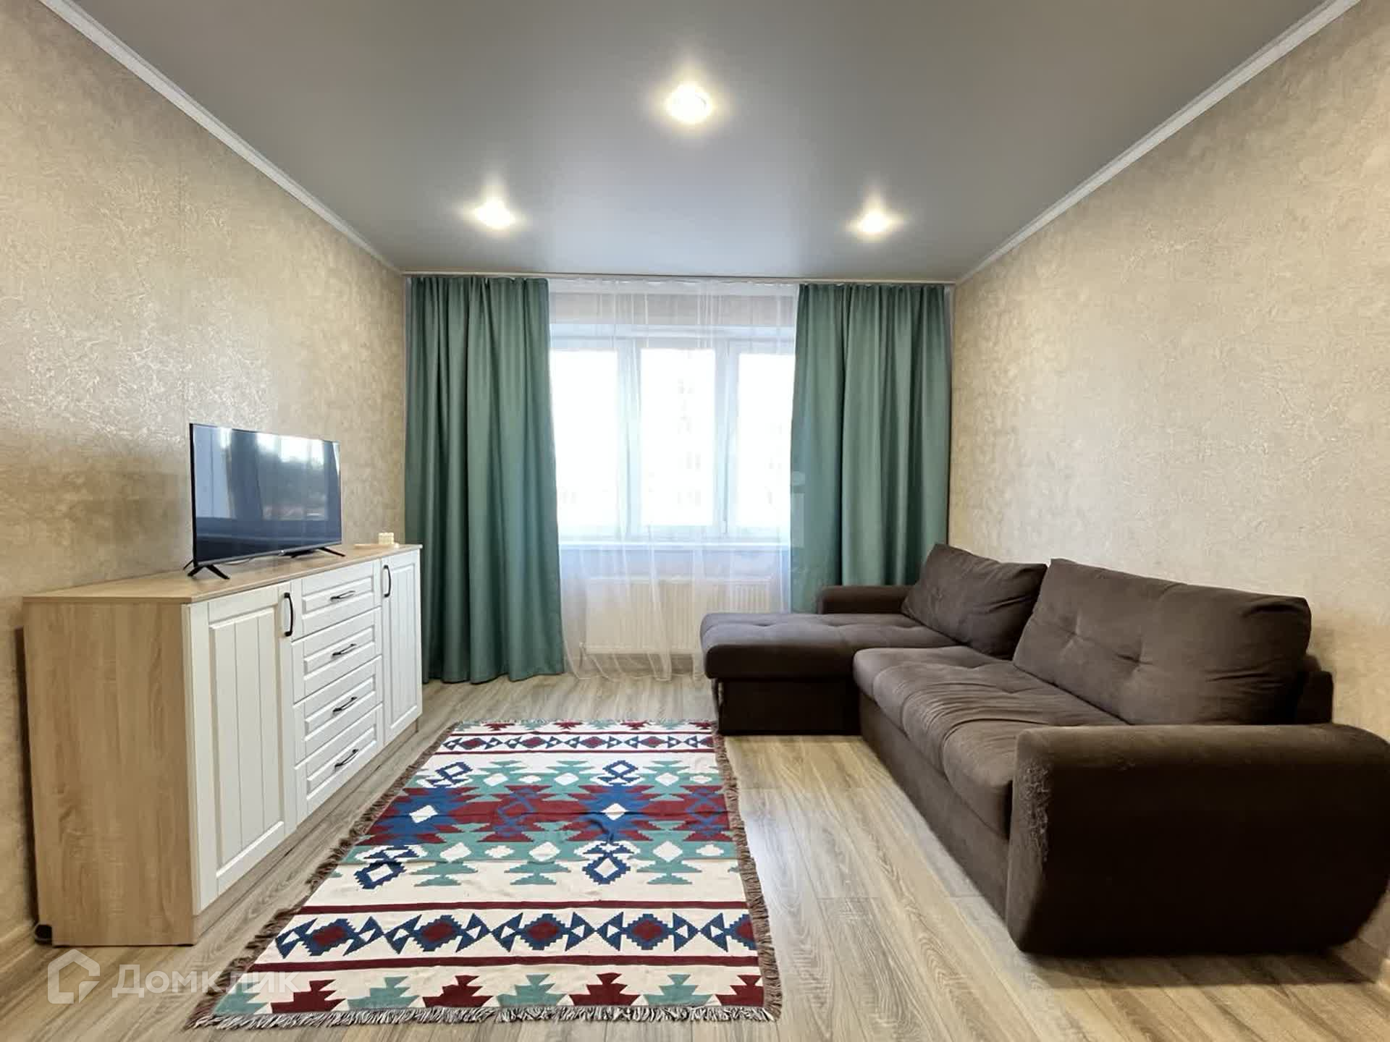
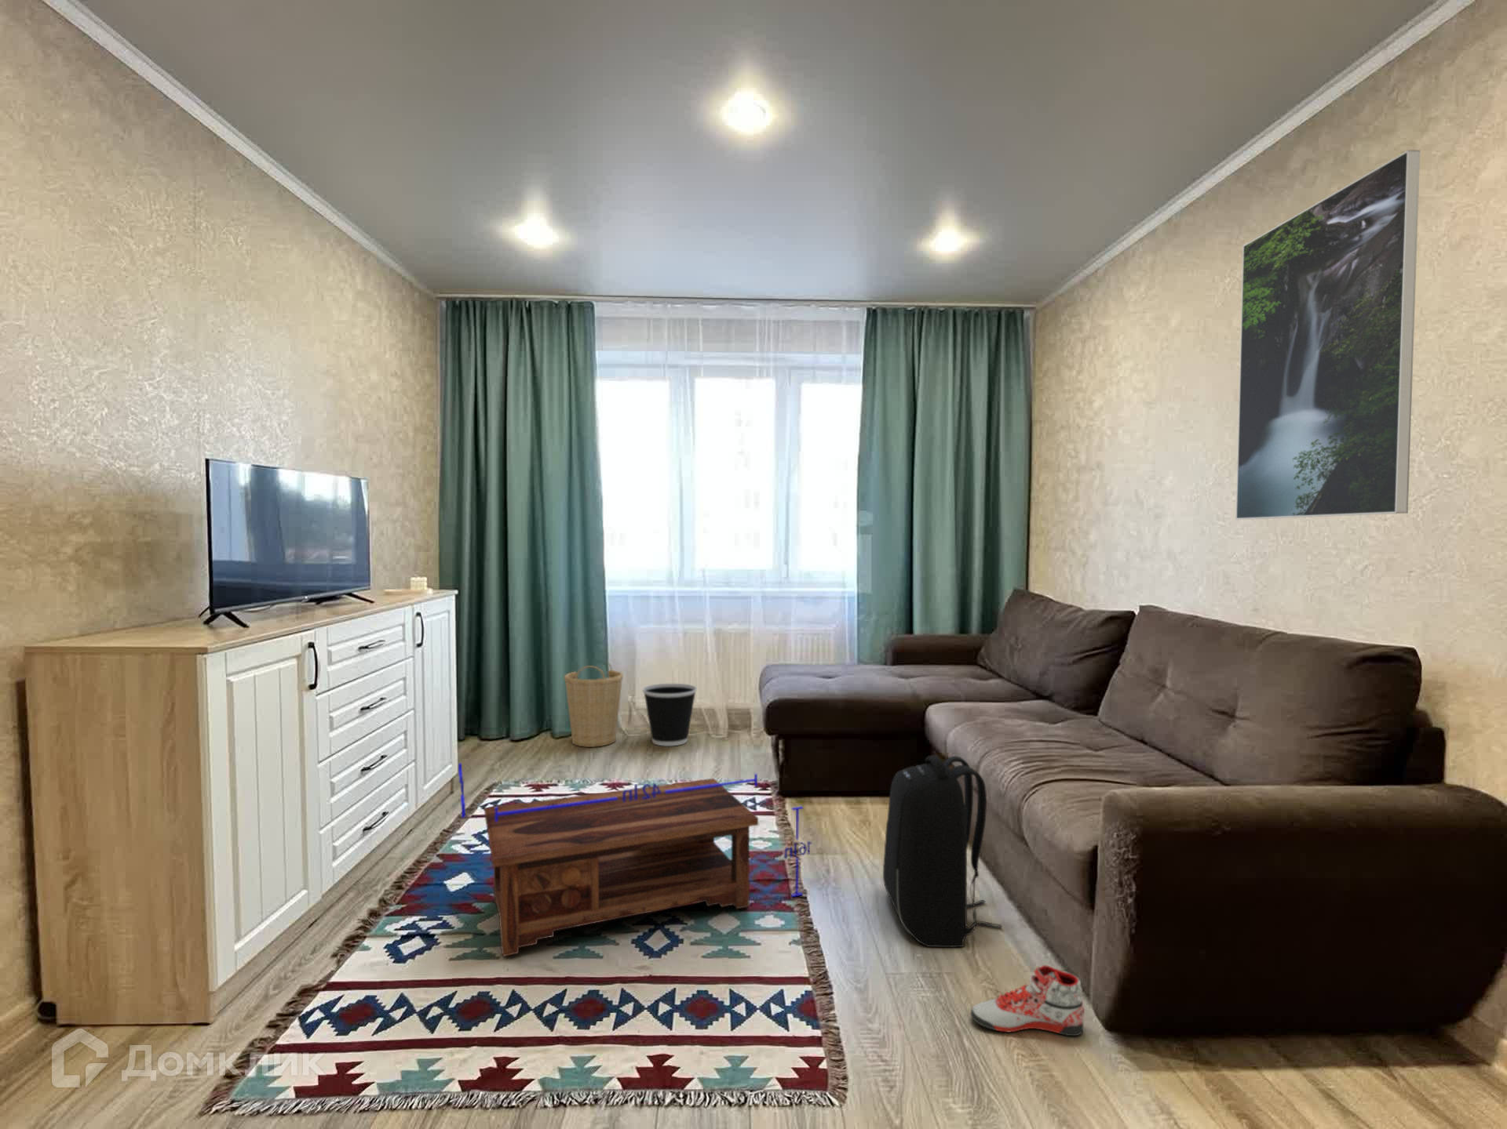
+ backpack (941, 836)
+ wastebasket (669, 714)
+ basket (593, 701)
+ sneaker (1026, 996)
+ coffee table (641, 831)
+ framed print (1314, 362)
